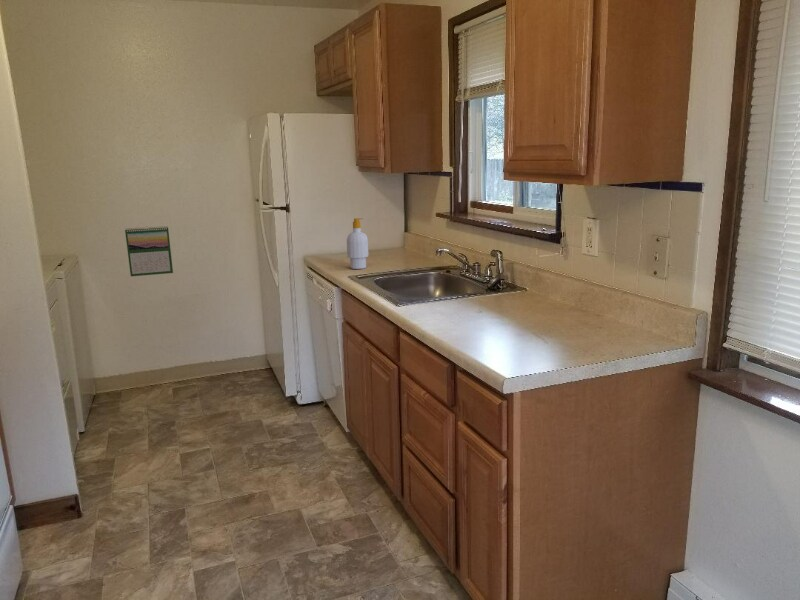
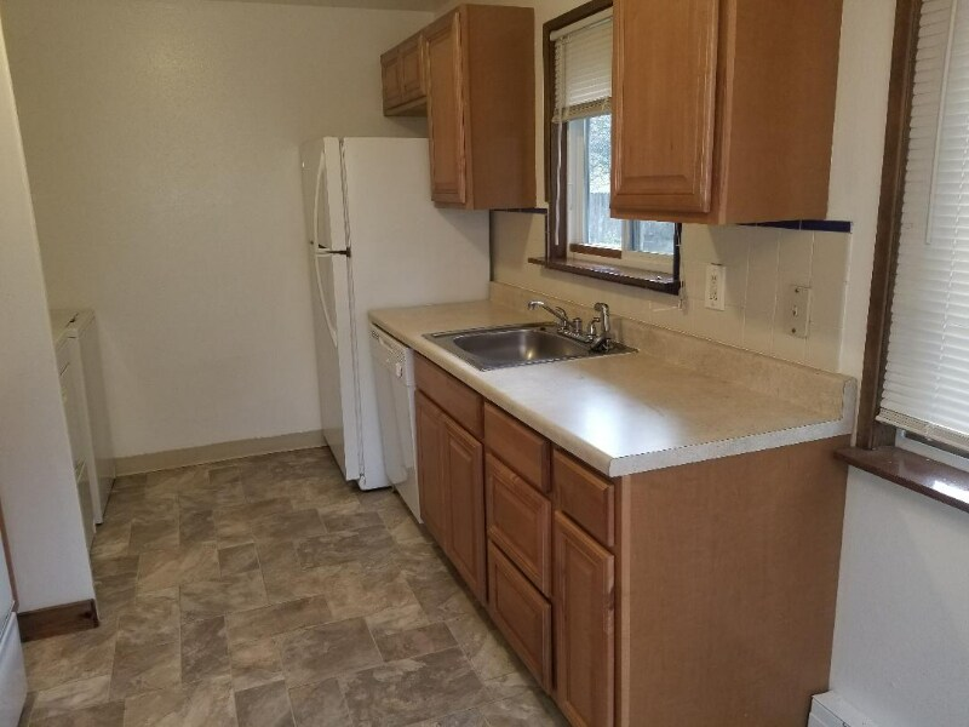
- calendar (149, 250)
- soap bottle (357, 243)
